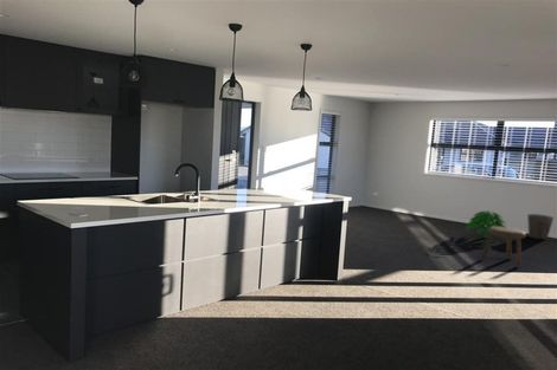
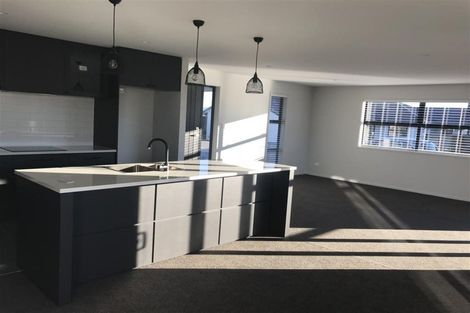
- indoor plant (486, 222)
- waste bin (538, 226)
- stool (506, 245)
